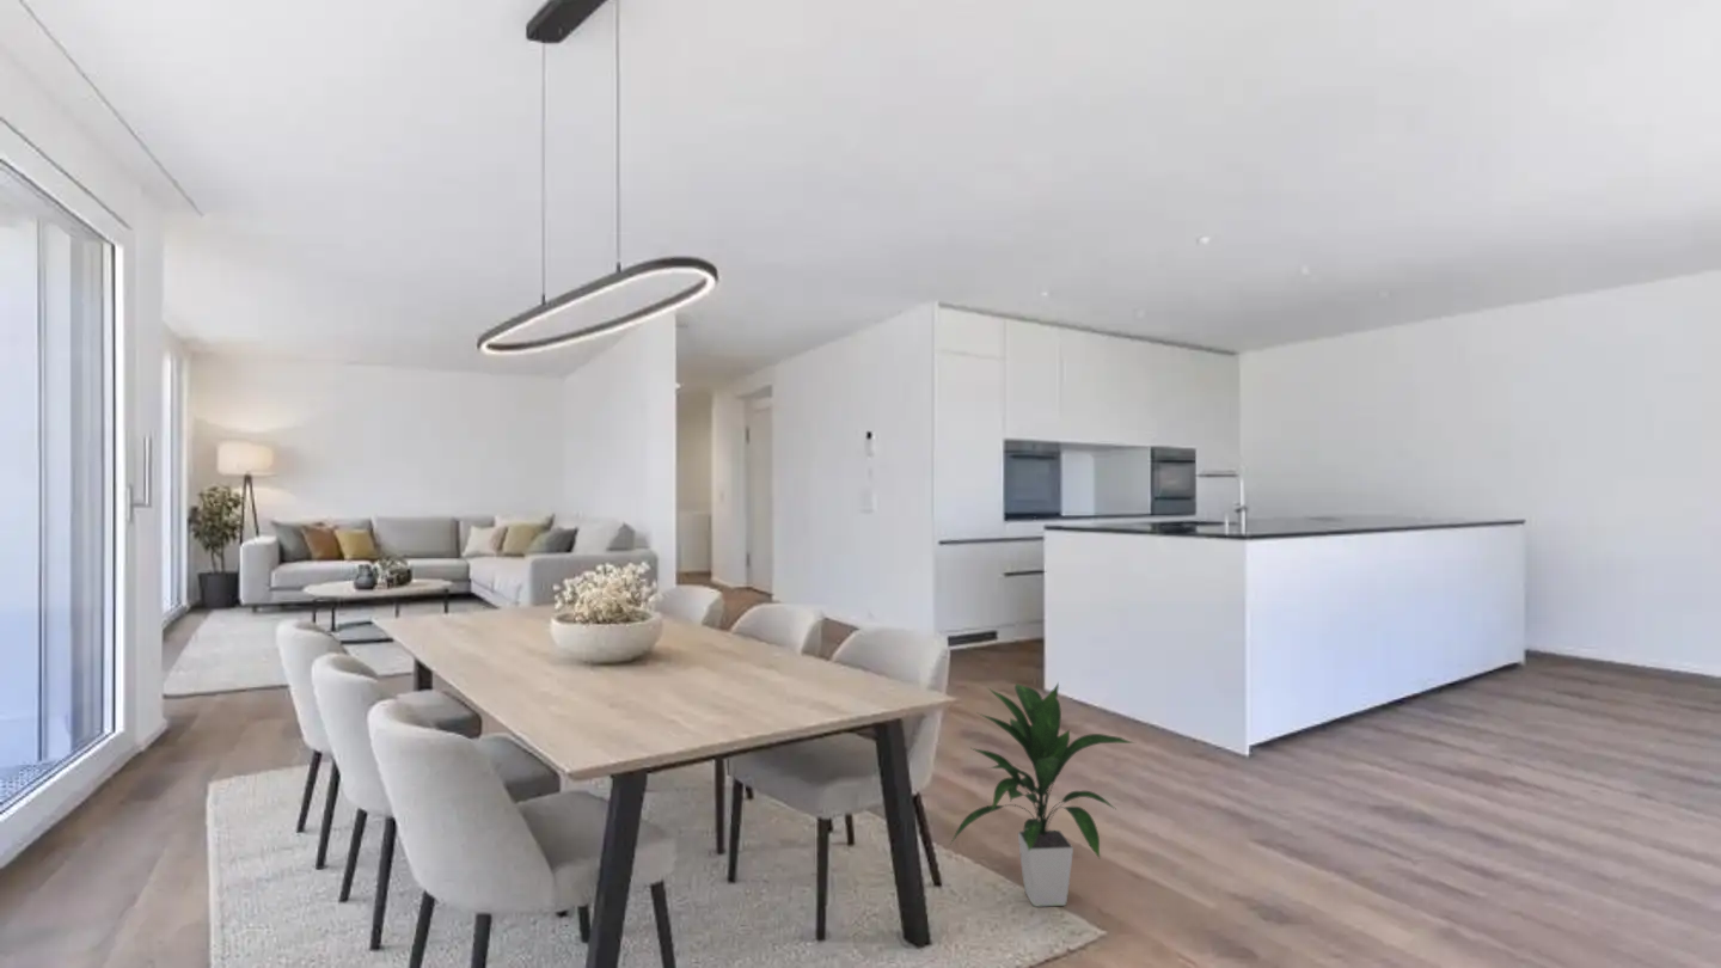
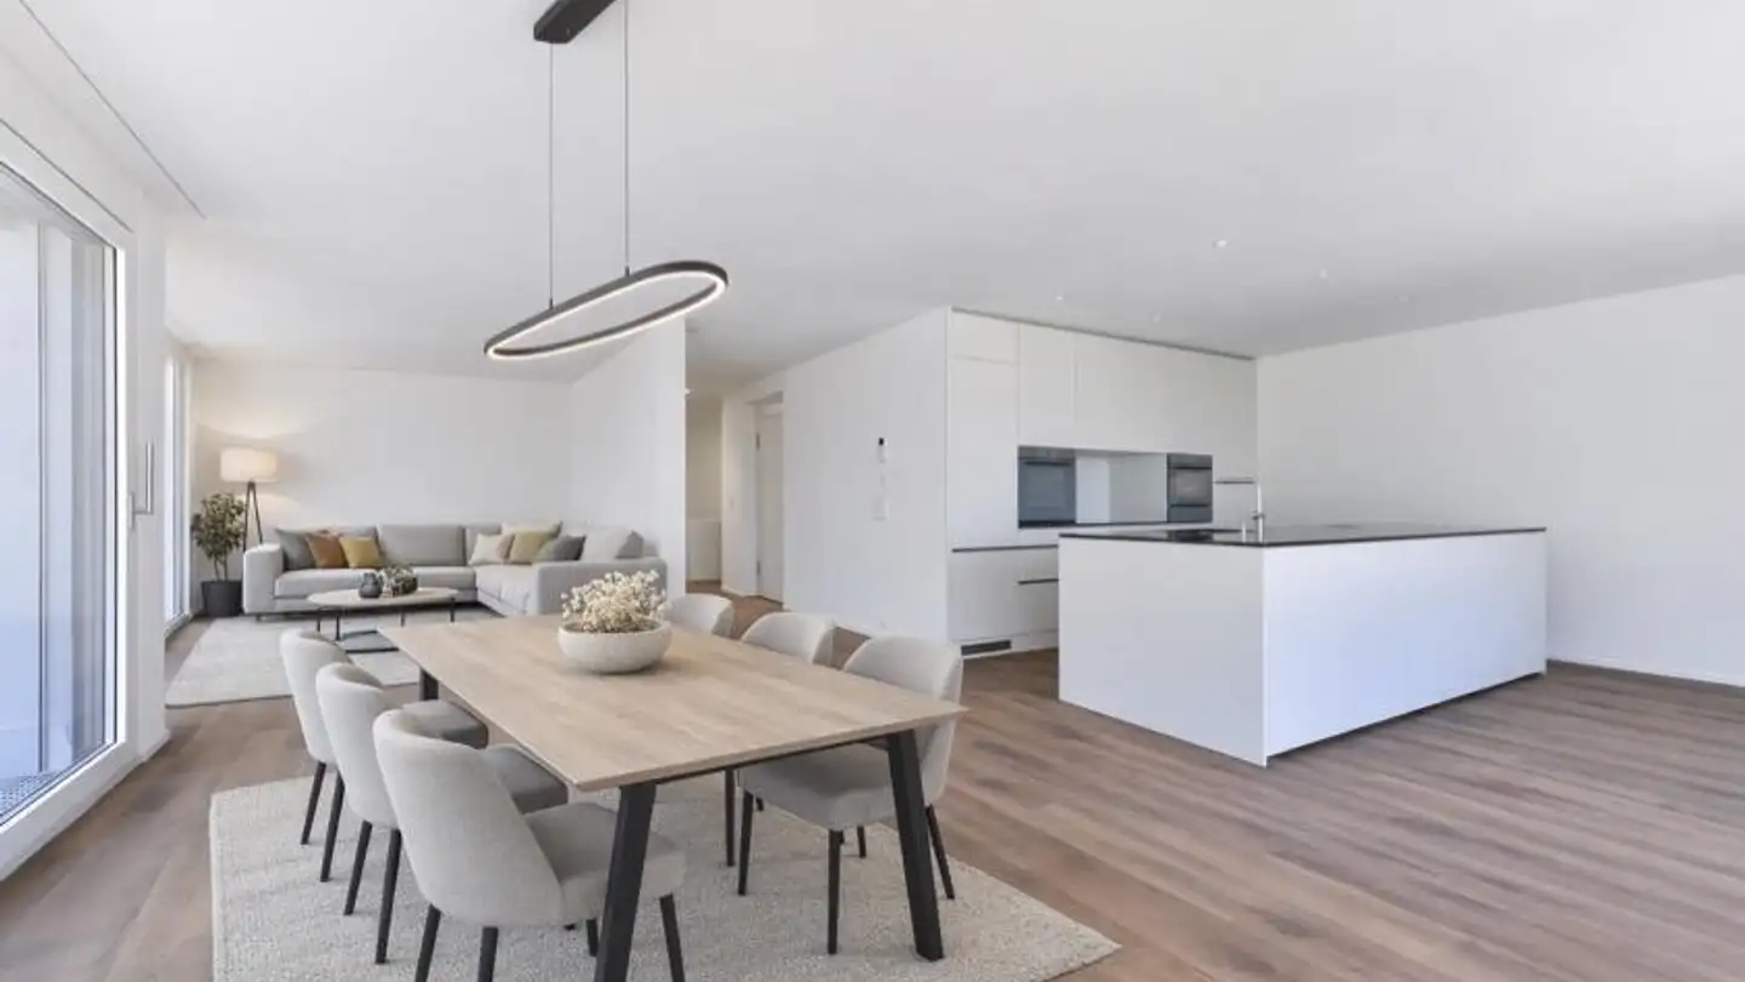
- indoor plant (1035, 786)
